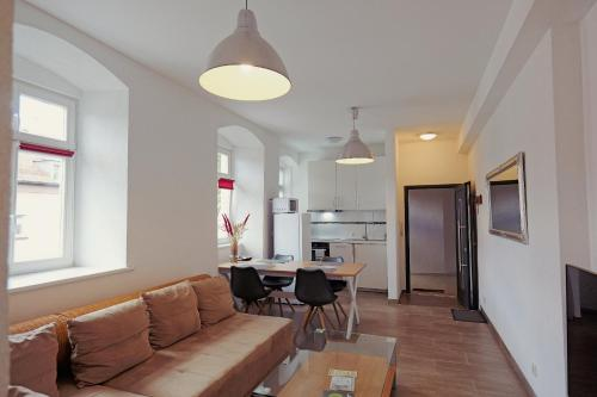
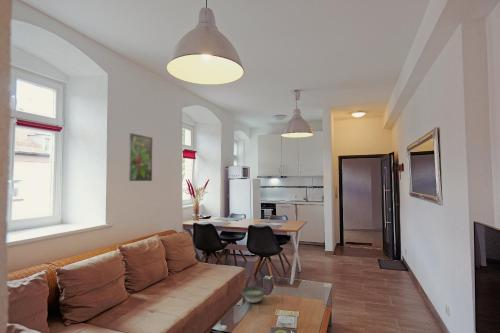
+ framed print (141, 158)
+ bowl (253, 295)
